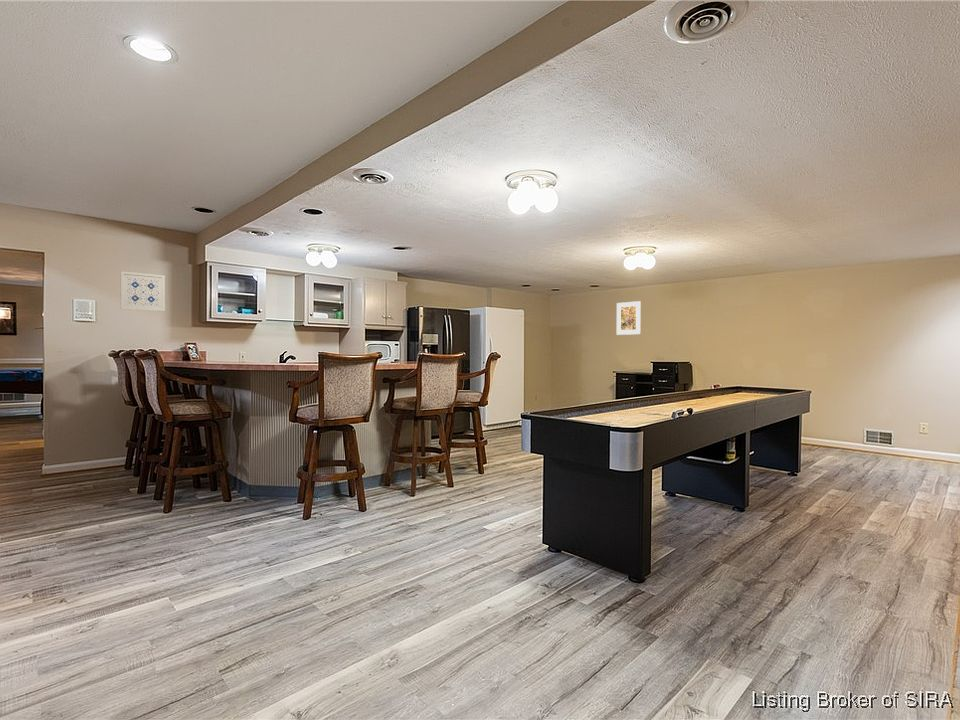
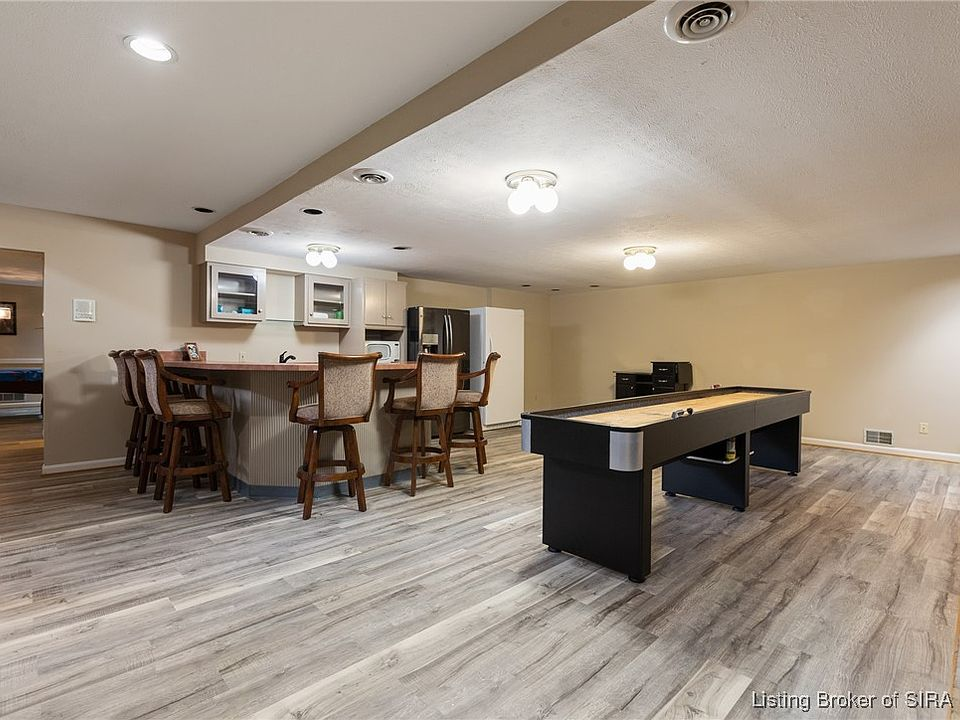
- wall art (143, 291)
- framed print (628, 318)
